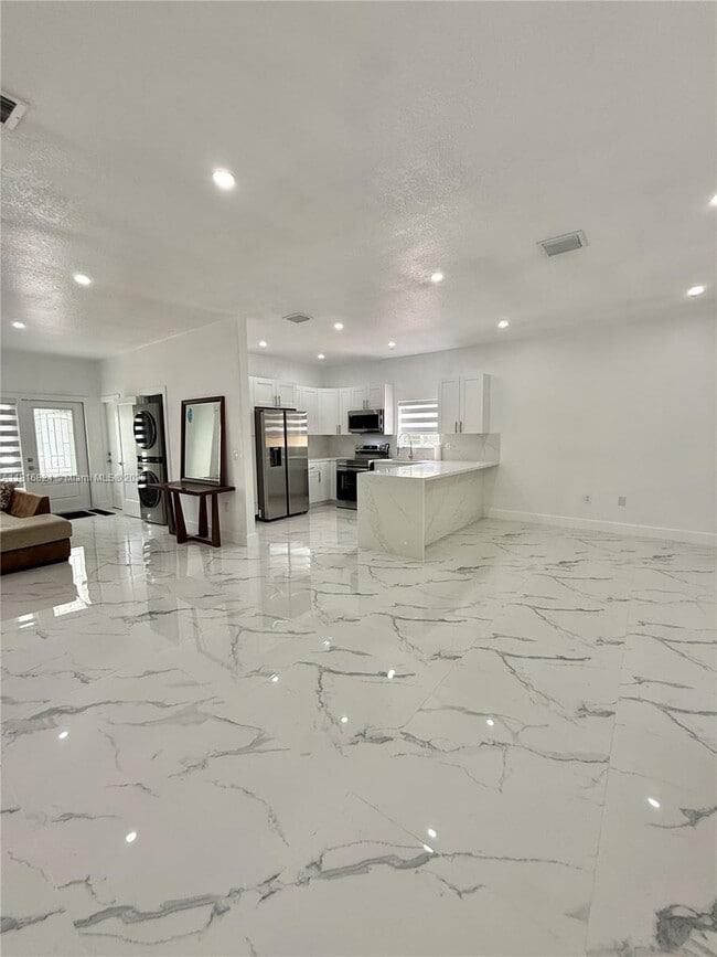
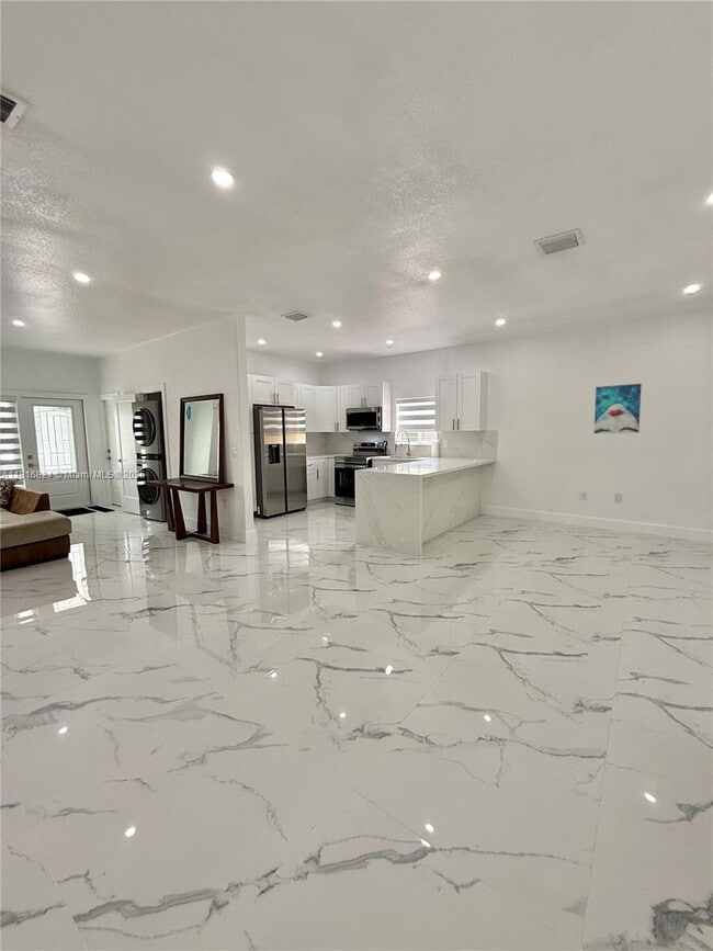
+ wall art (616, 409)
